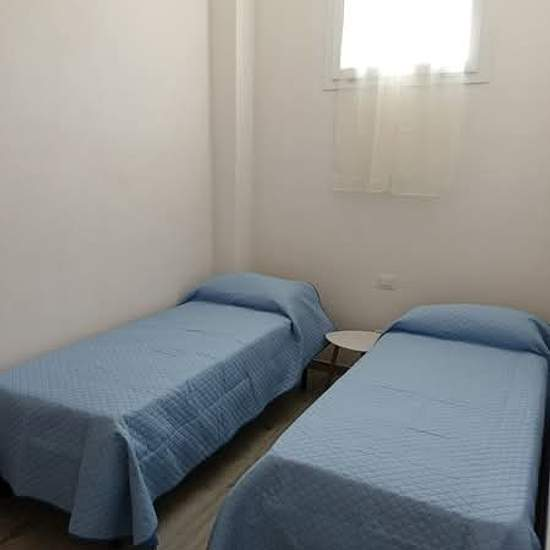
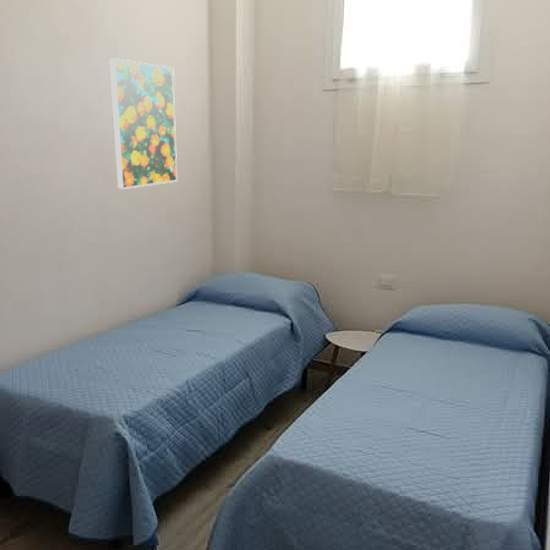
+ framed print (146, 126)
